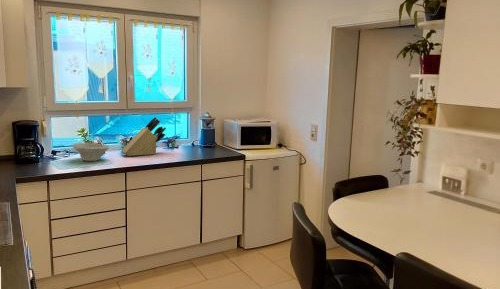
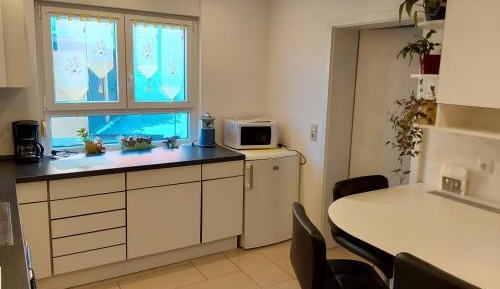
- knife block (144, 135)
- bowl (91, 151)
